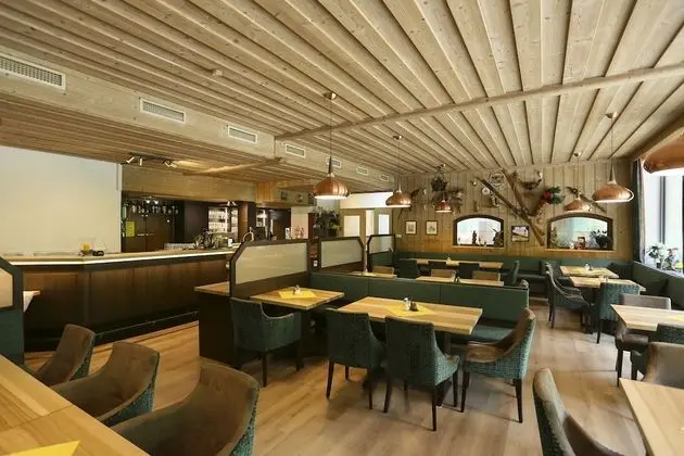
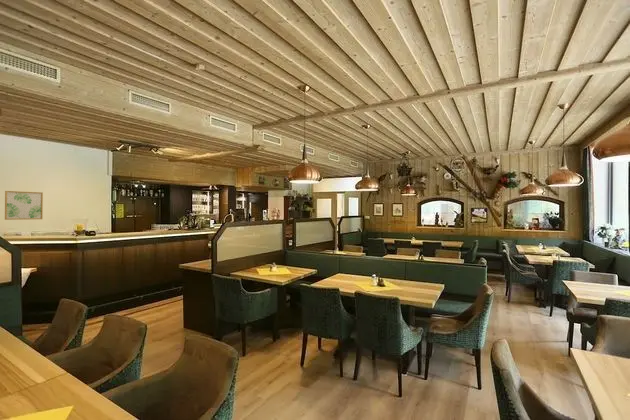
+ wall art (24, 205)
